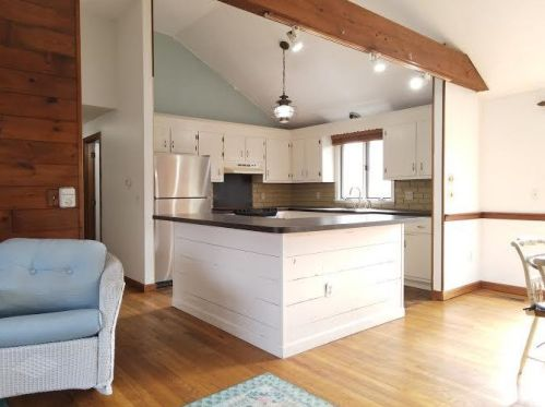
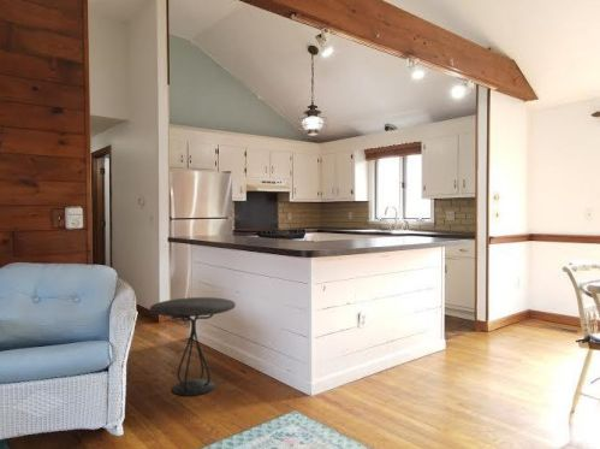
+ side table (191, 345)
